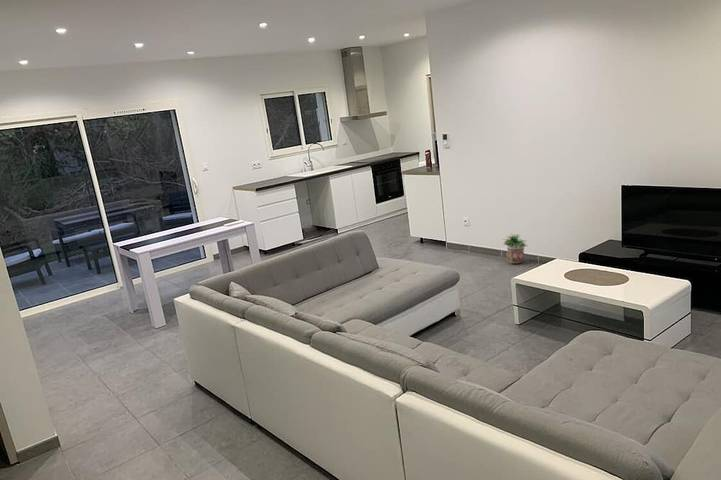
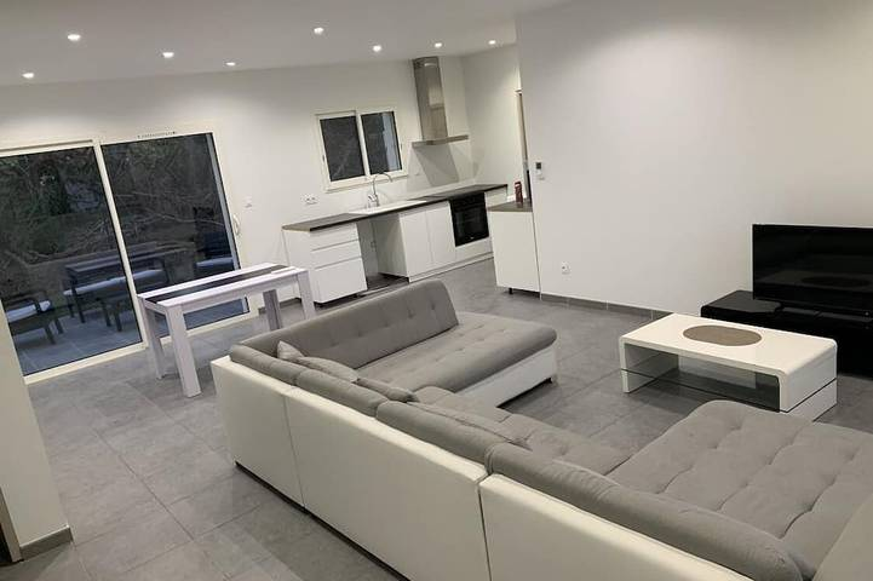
- potted plant (515, 247)
